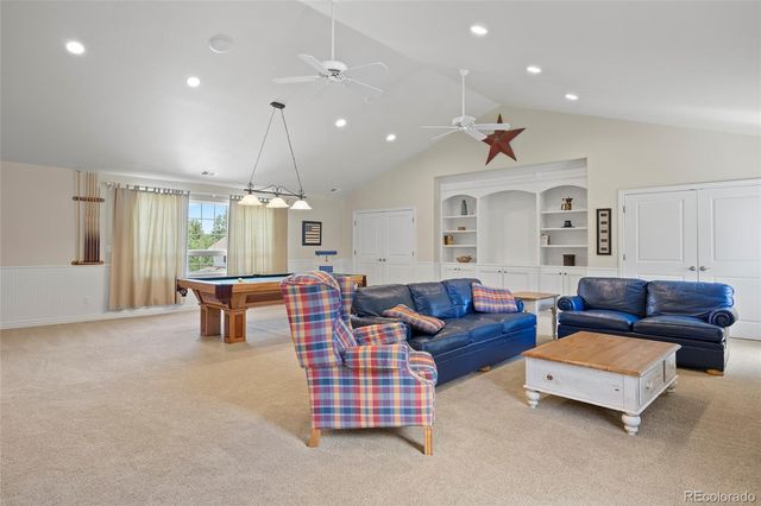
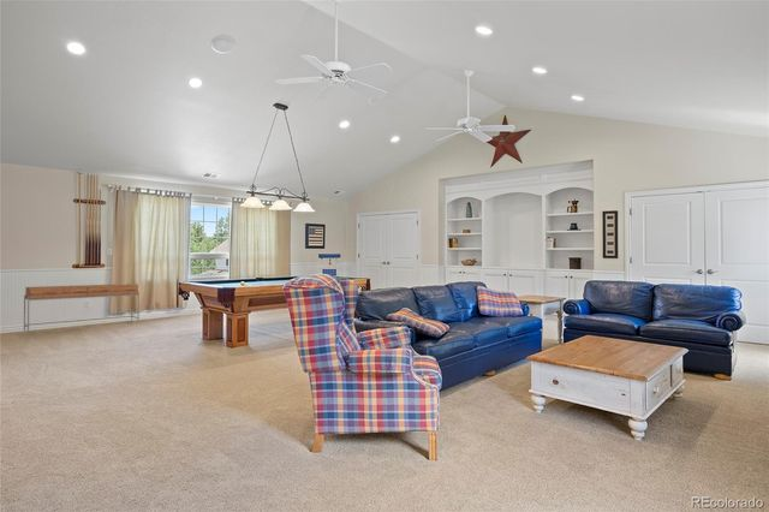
+ console table (84, 297)
